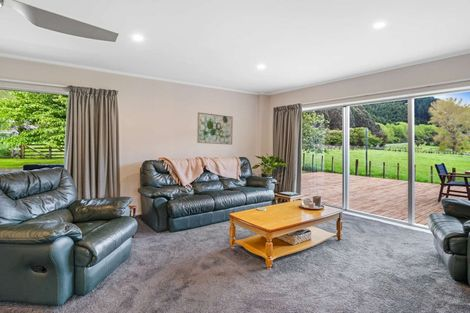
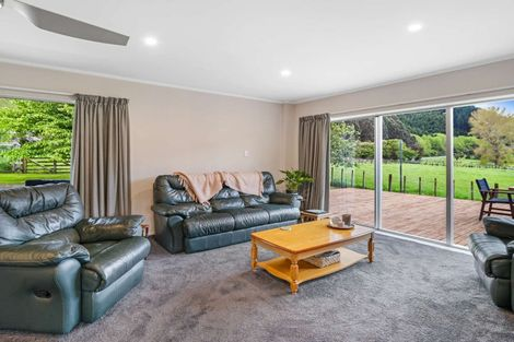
- wall art (216, 129)
